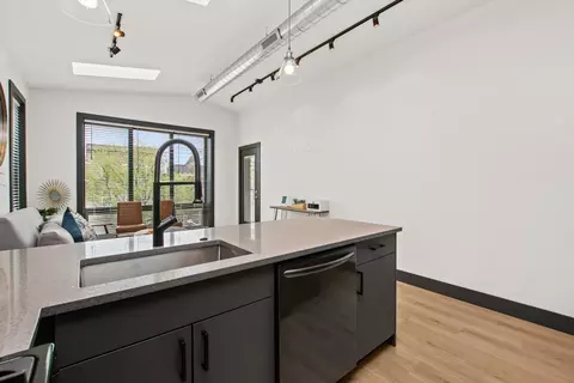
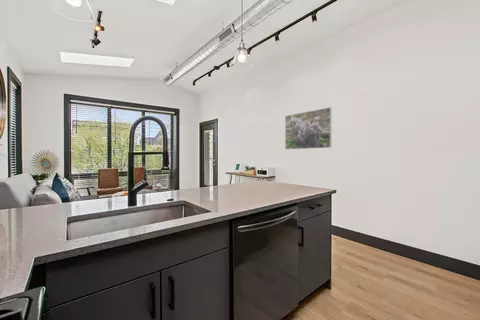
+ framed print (306, 130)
